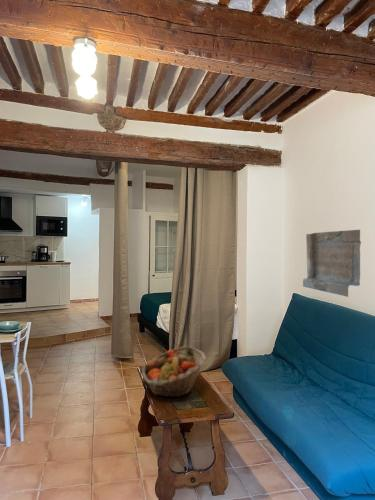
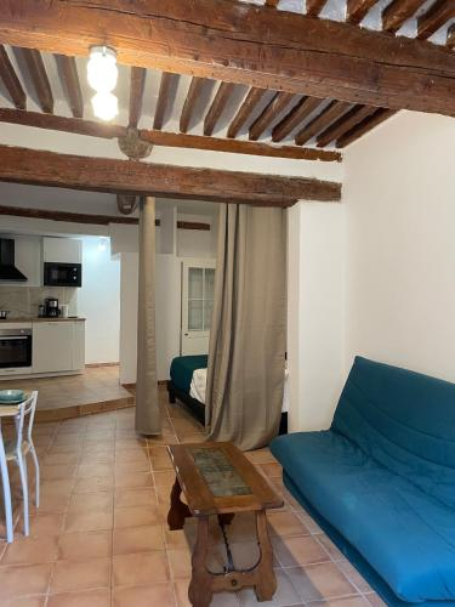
- stone plaque (329, 261)
- fruit basket (173, 369)
